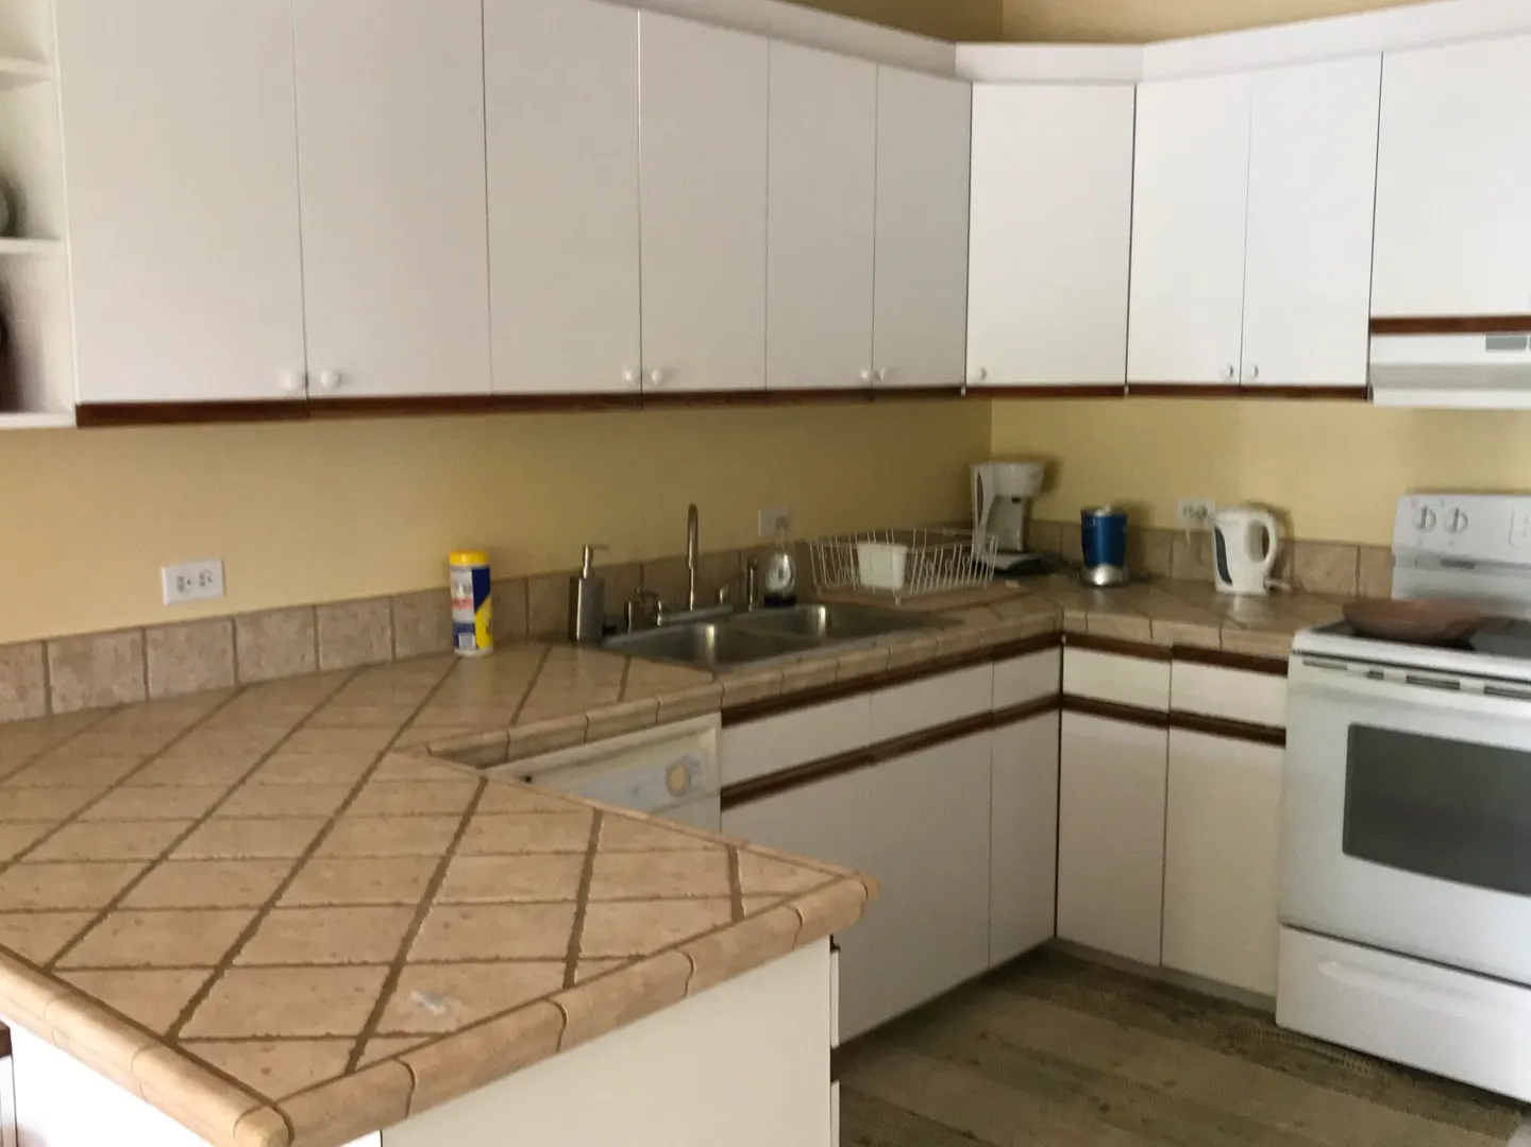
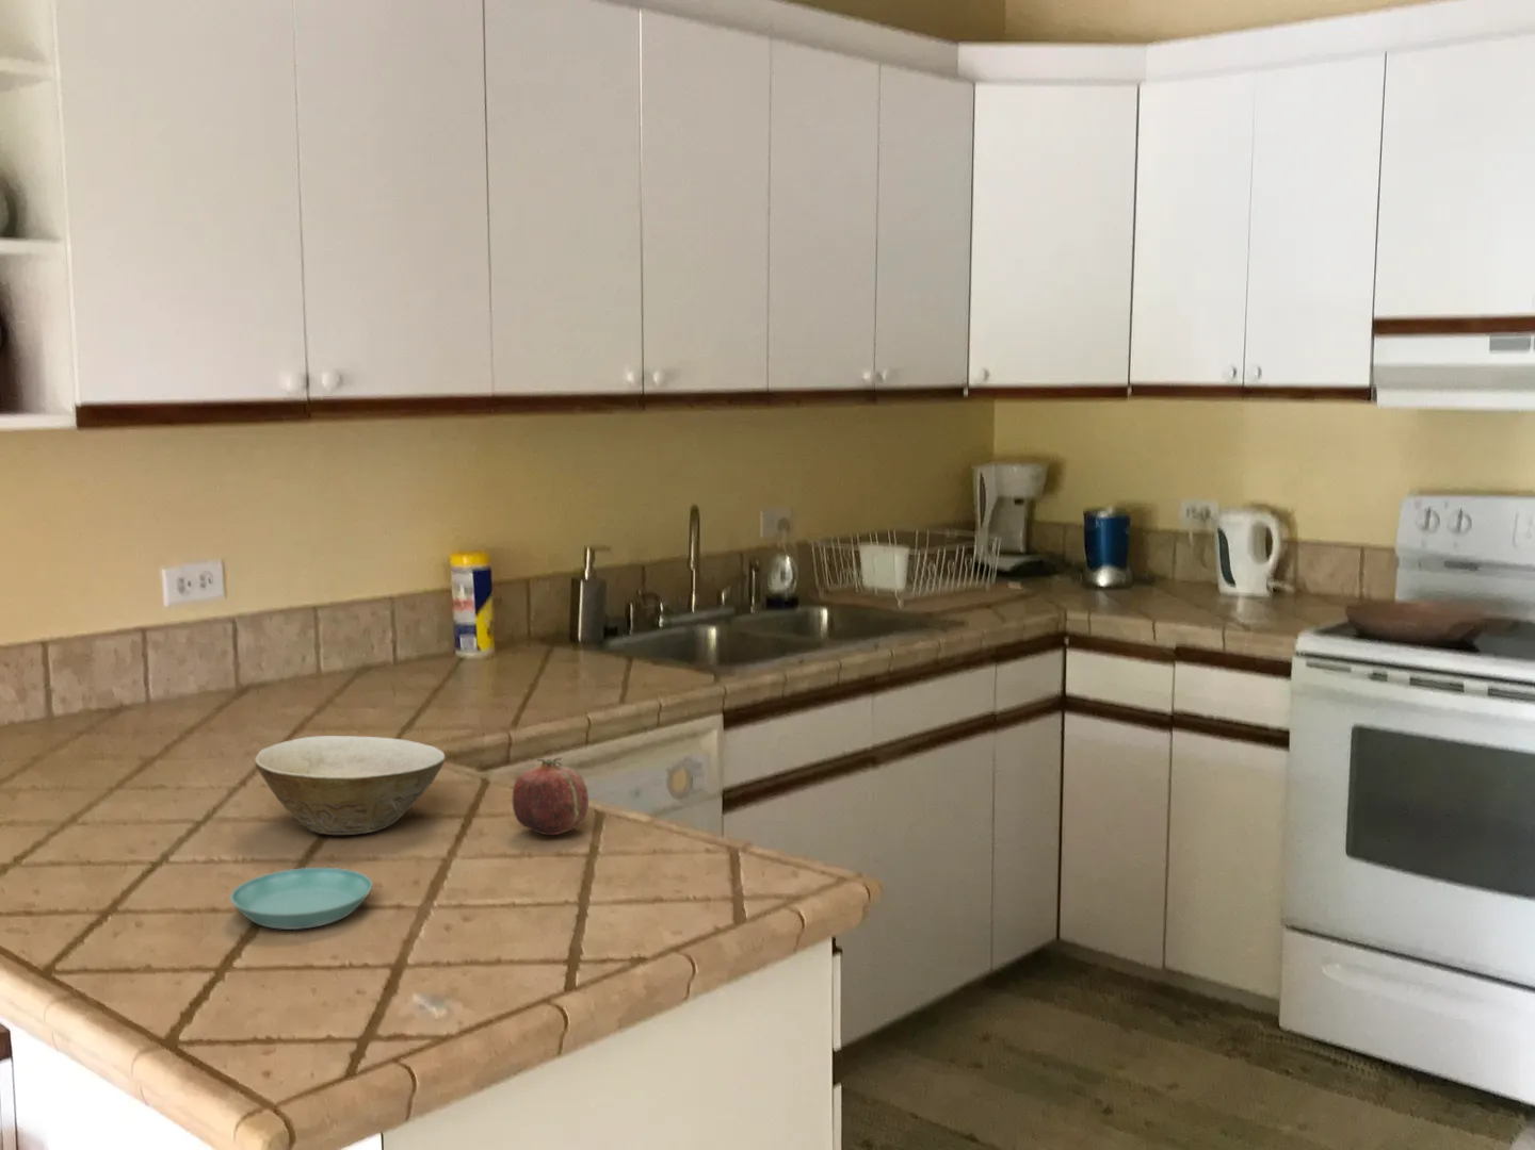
+ bowl (353, 786)
+ fruit (549, 795)
+ saucer (302, 900)
